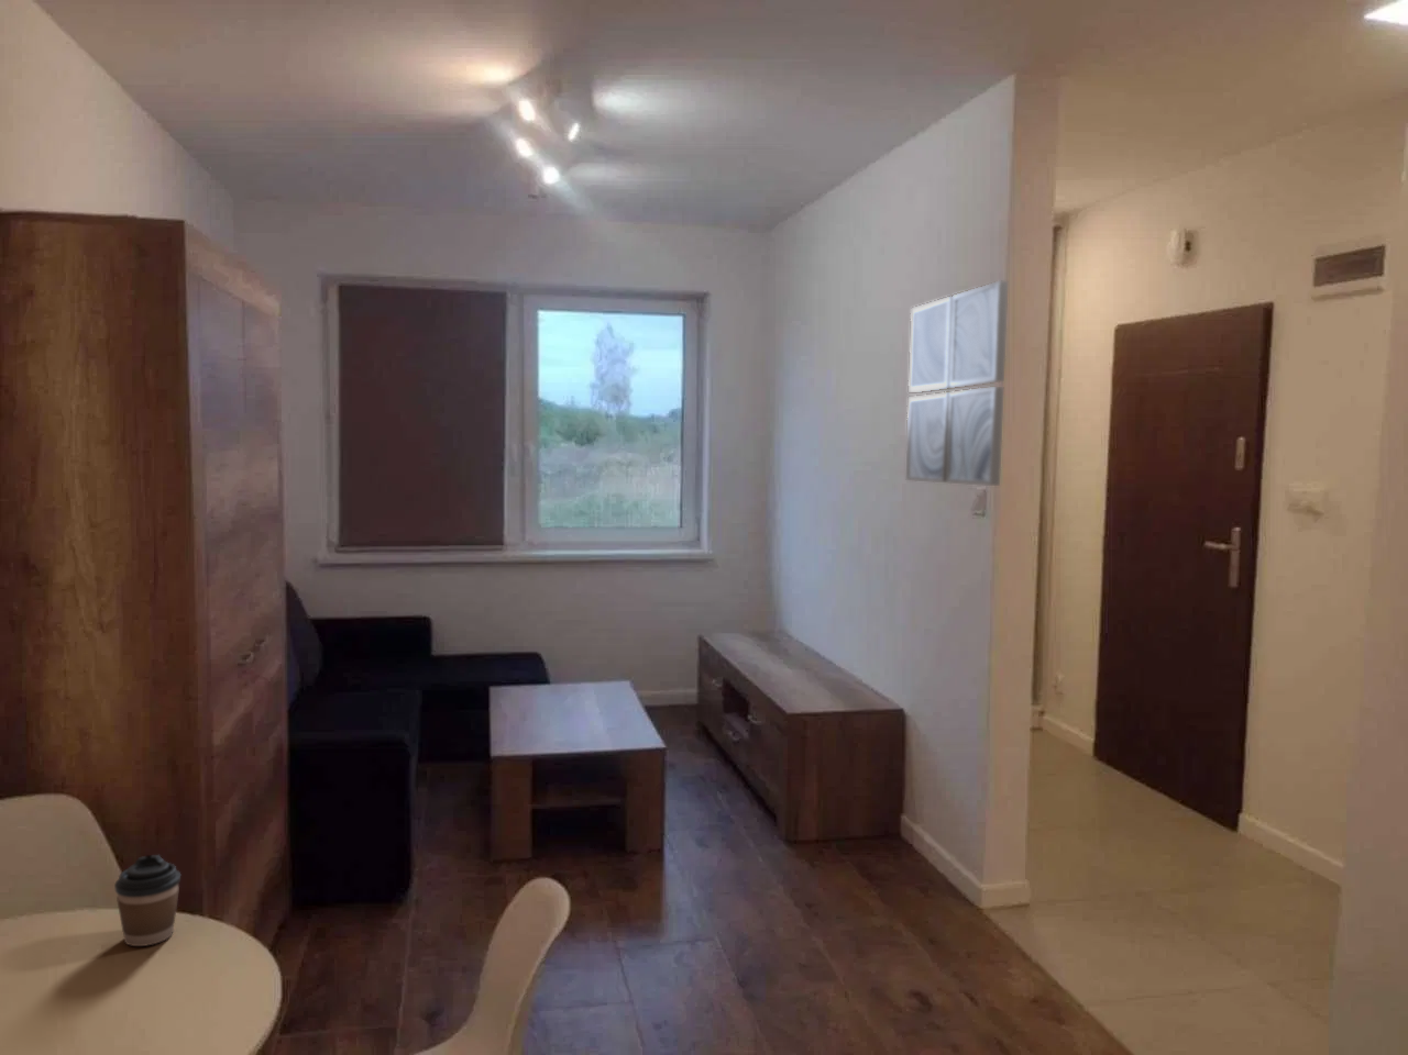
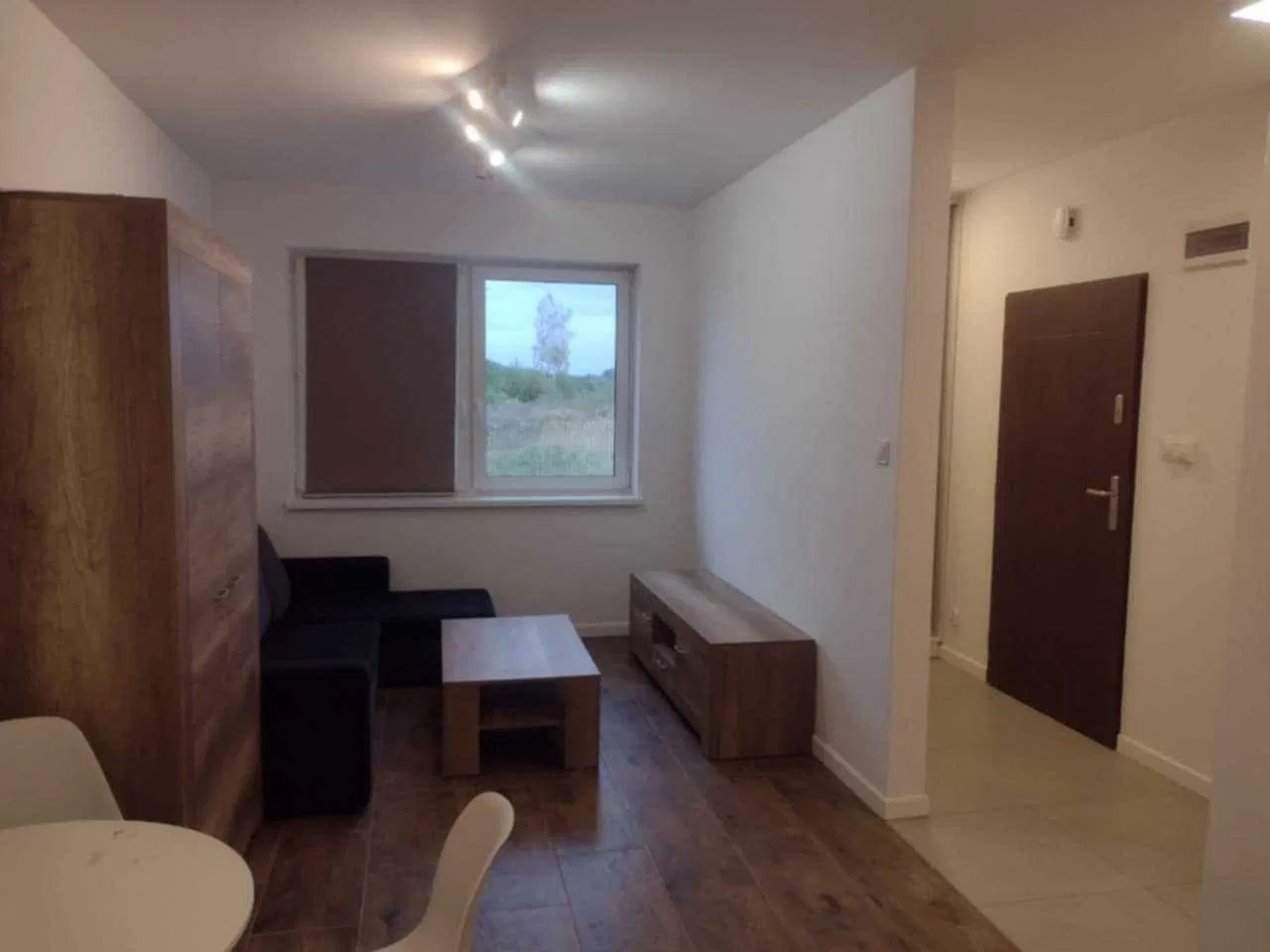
- wall art (951, 387)
- coffee cup (147, 899)
